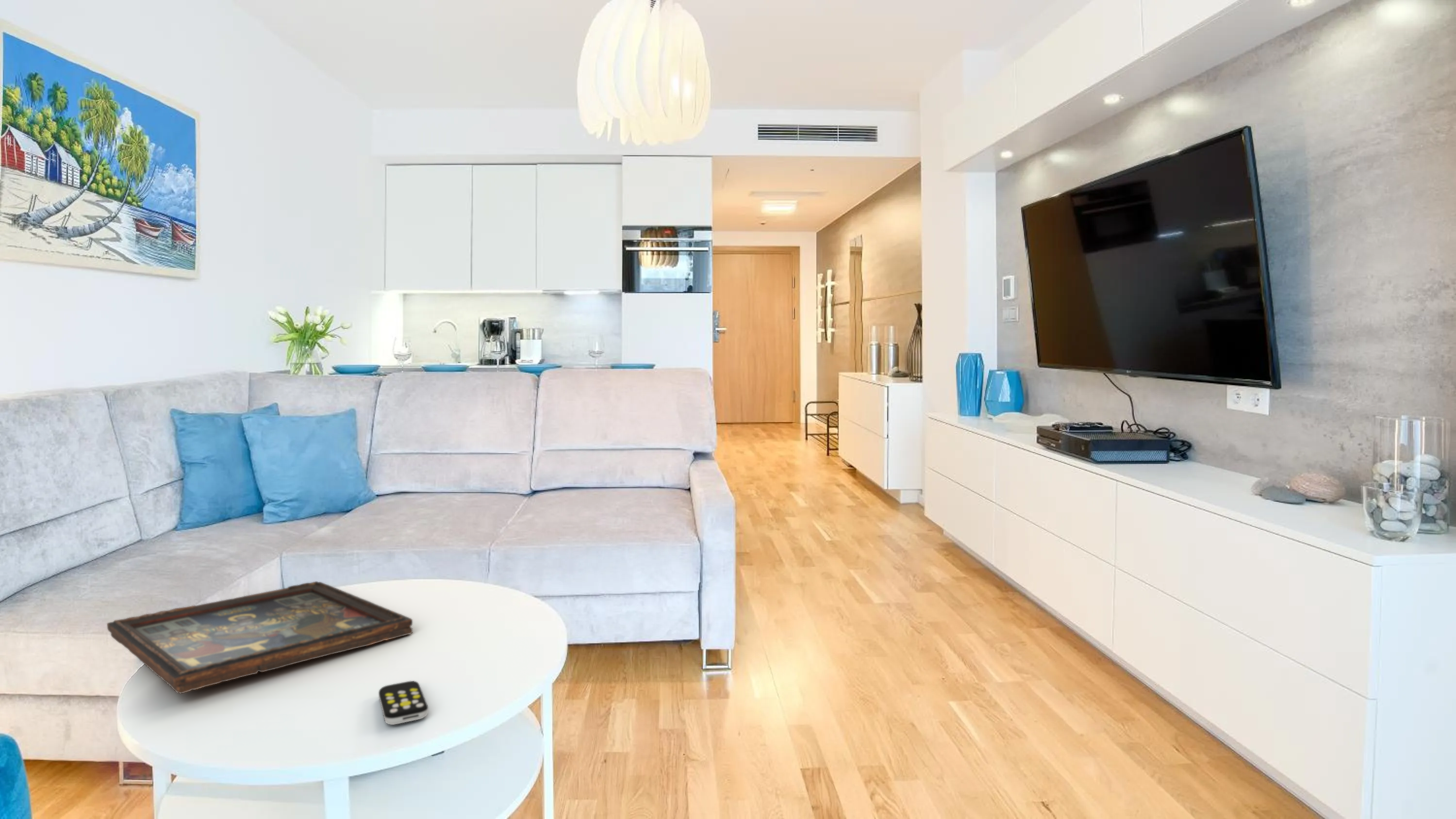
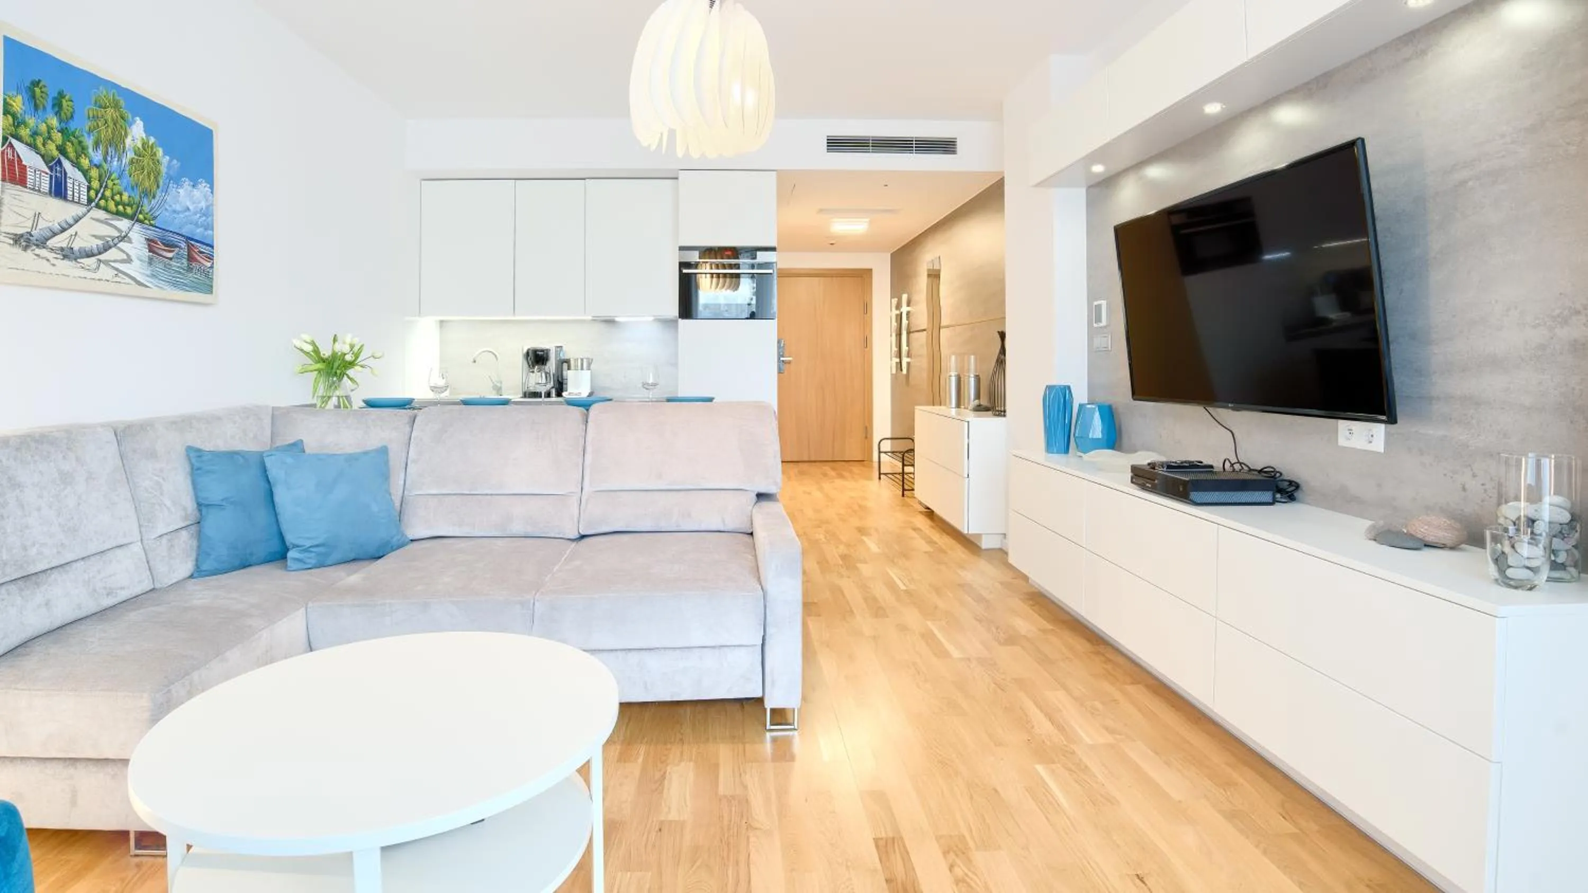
- remote control (403, 701)
- decorative tray (261, 626)
